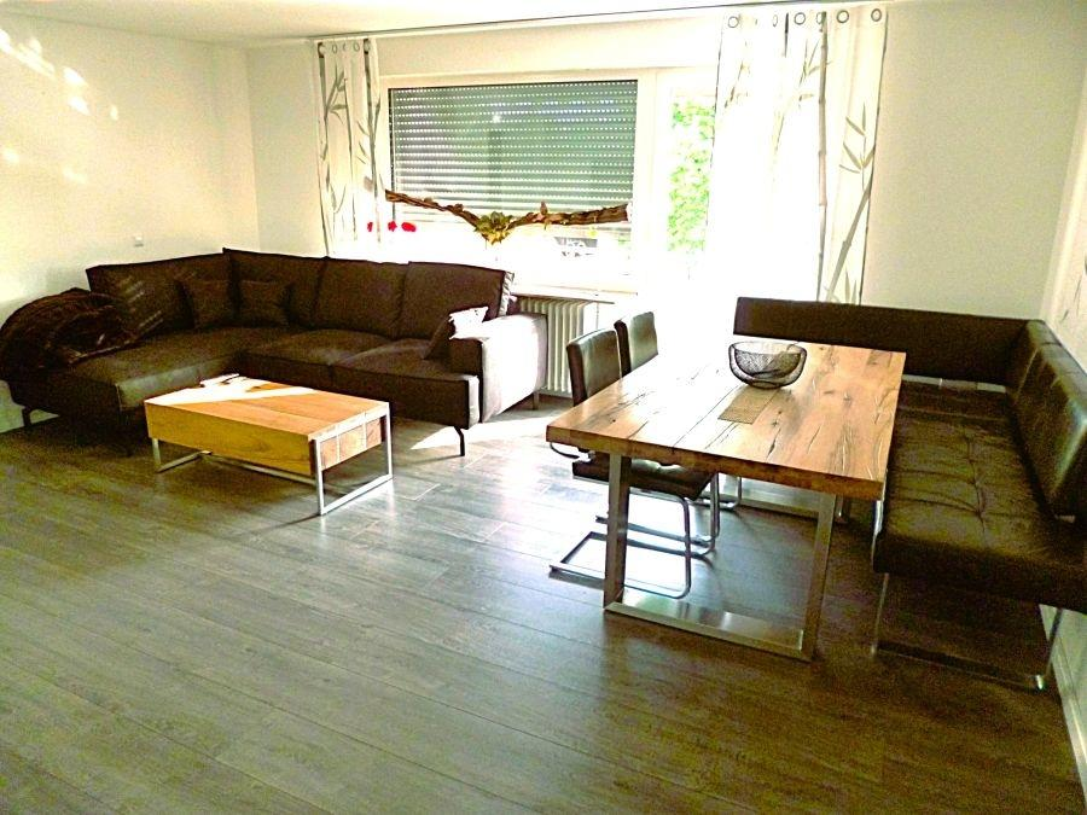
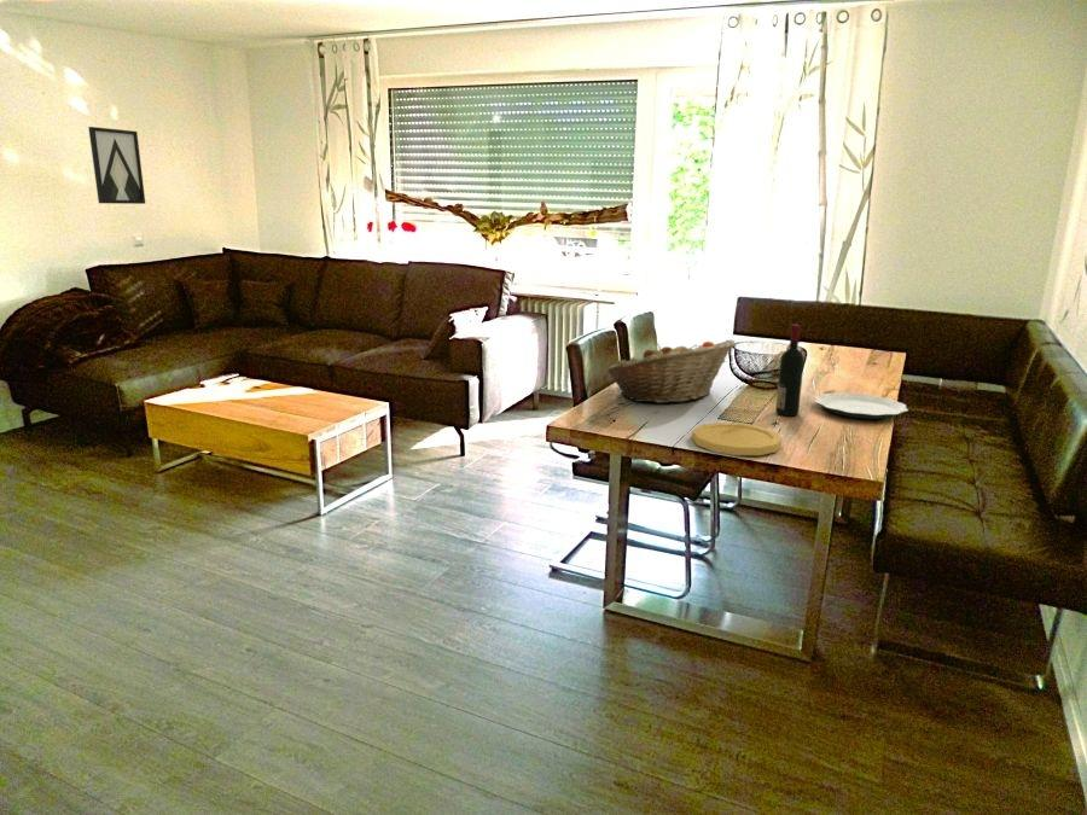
+ wall art (117, 167)
+ plate (736, 437)
+ plate (859, 406)
+ fruit basket (670, 366)
+ alcohol (791, 369)
